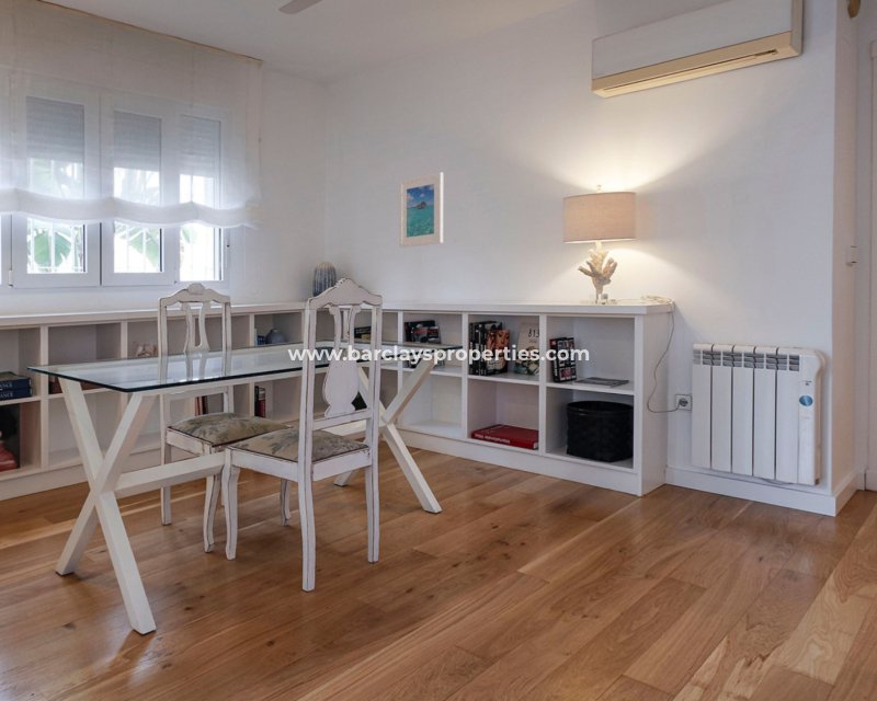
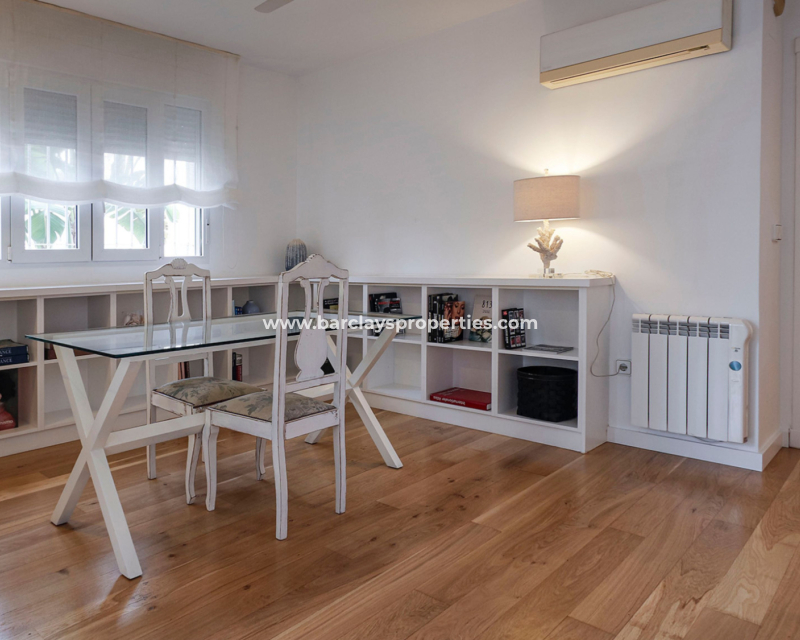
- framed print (420, 210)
